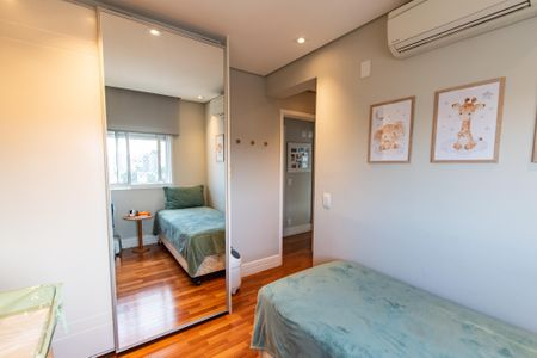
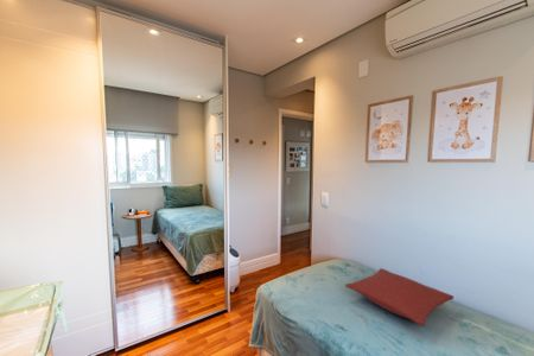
+ pillow (396, 292)
